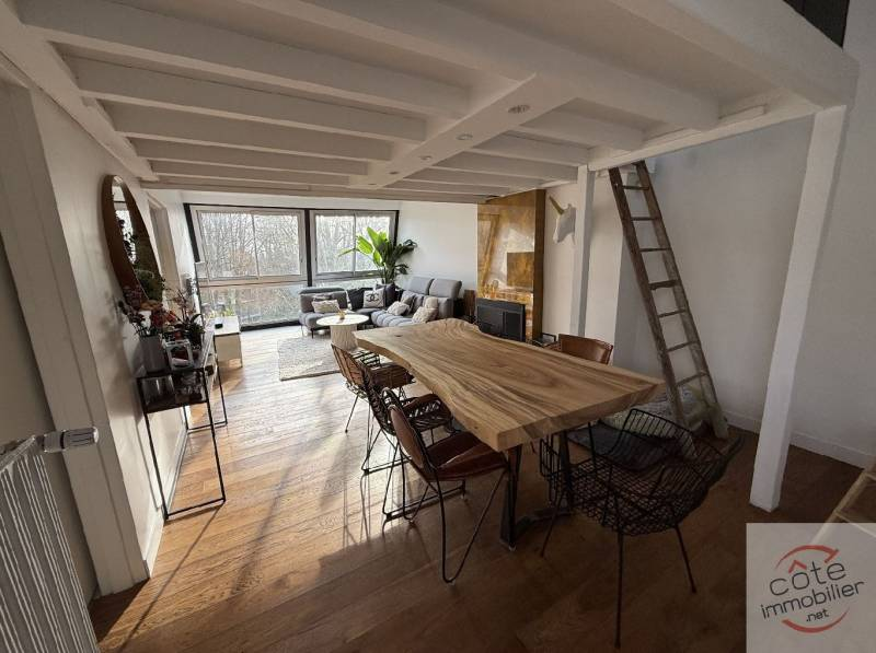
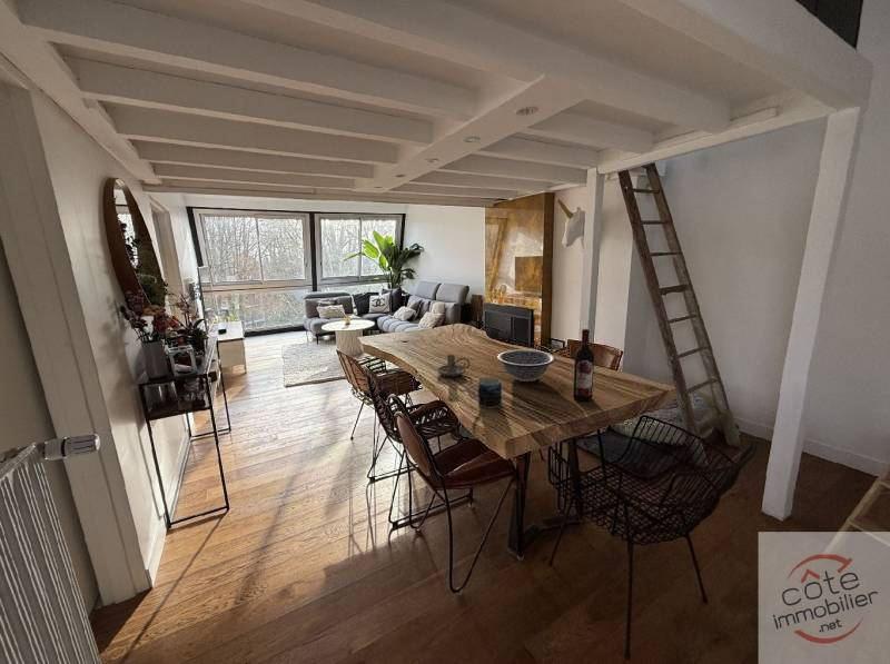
+ wine bottle (584, 364)
+ decorative bowl (525, 367)
+ mug (484, 393)
+ candle holder (454, 364)
